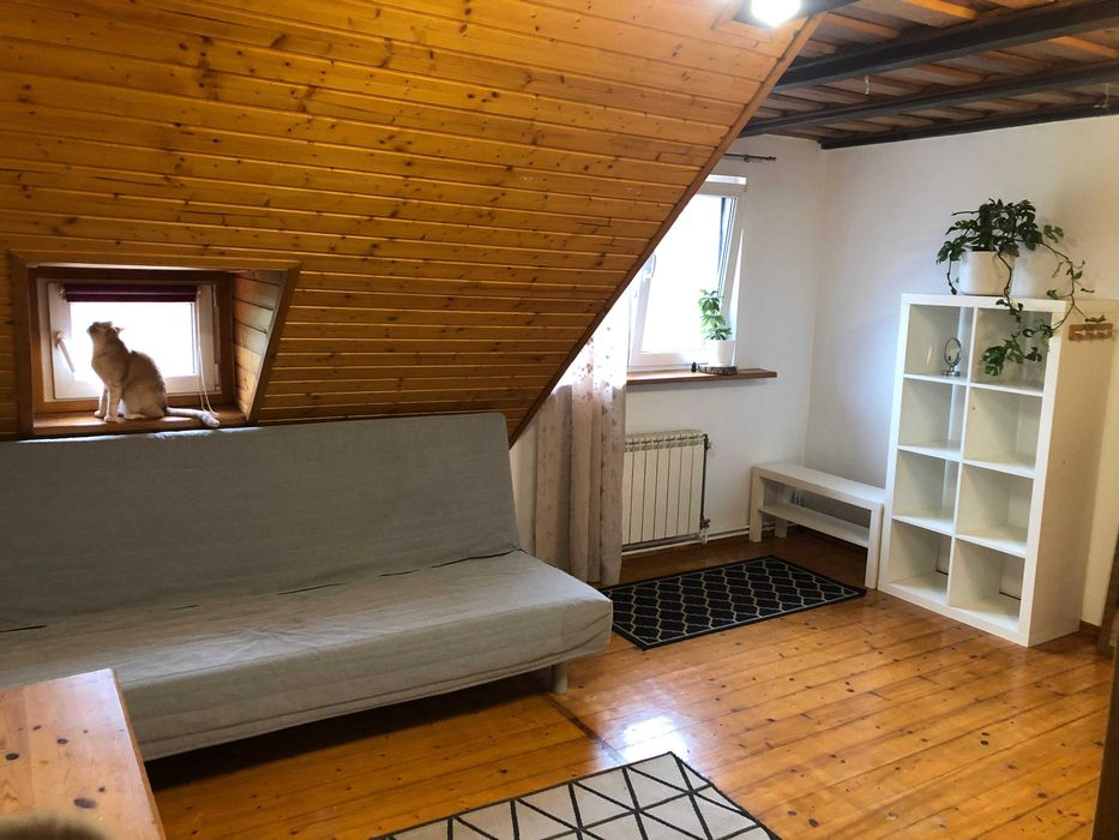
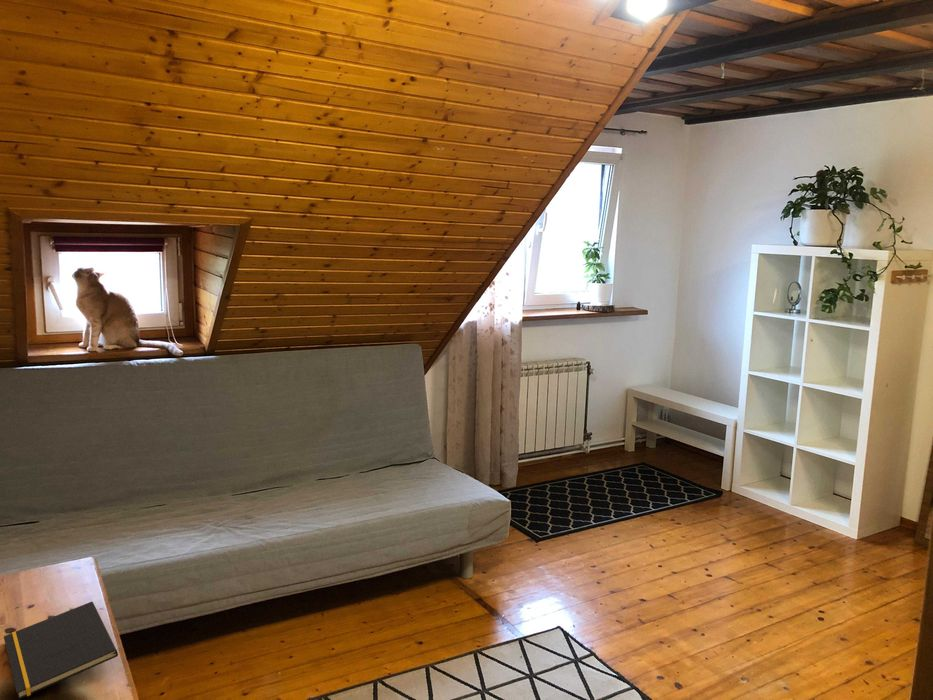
+ notepad (59, 646)
